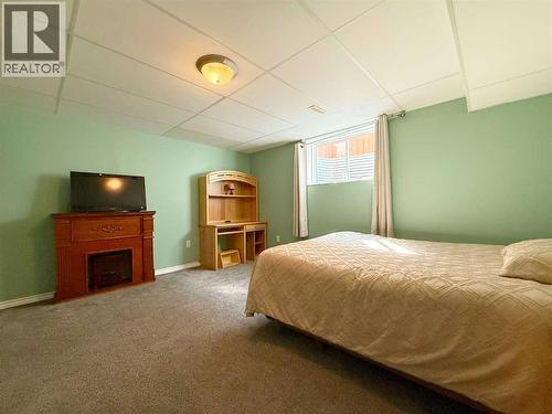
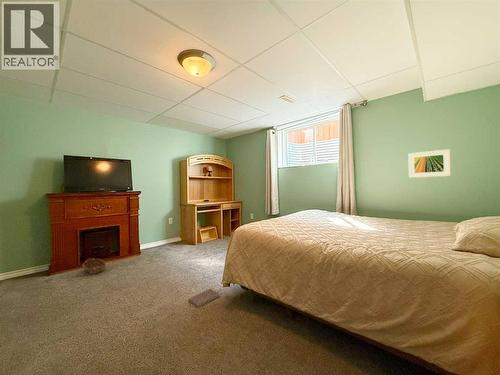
+ book (204, 297)
+ basket (93, 264)
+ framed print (428, 164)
